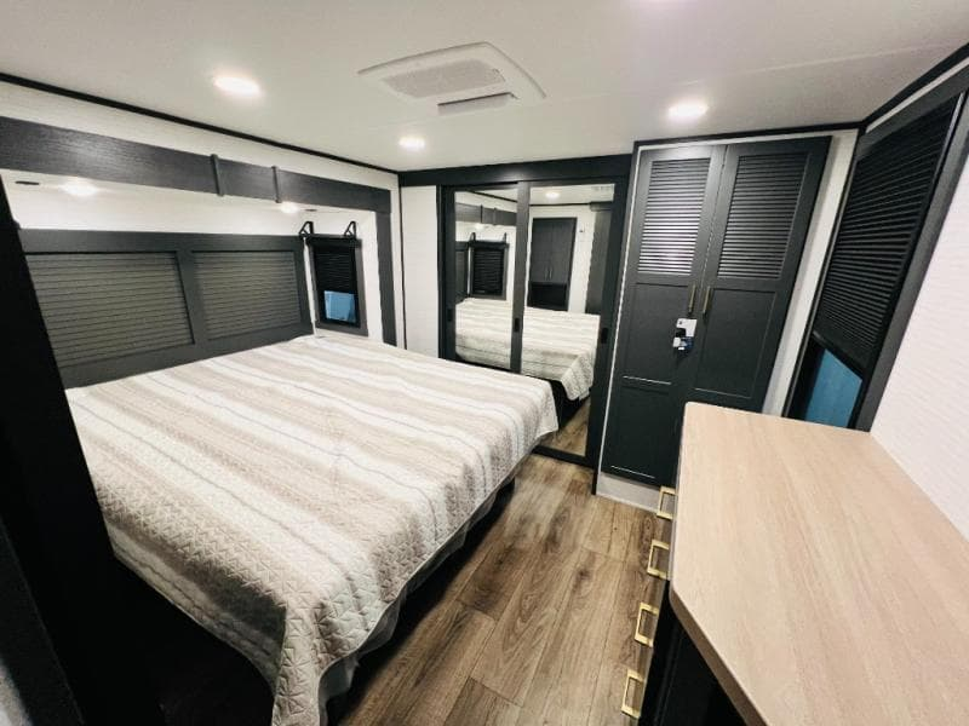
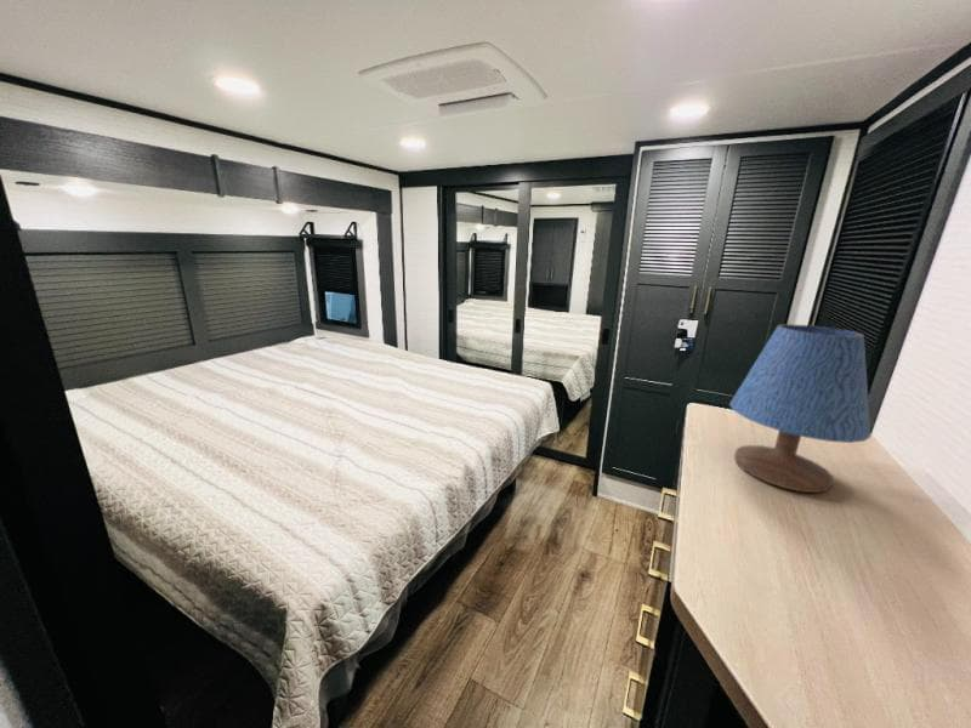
+ table lamp (796, 403)
